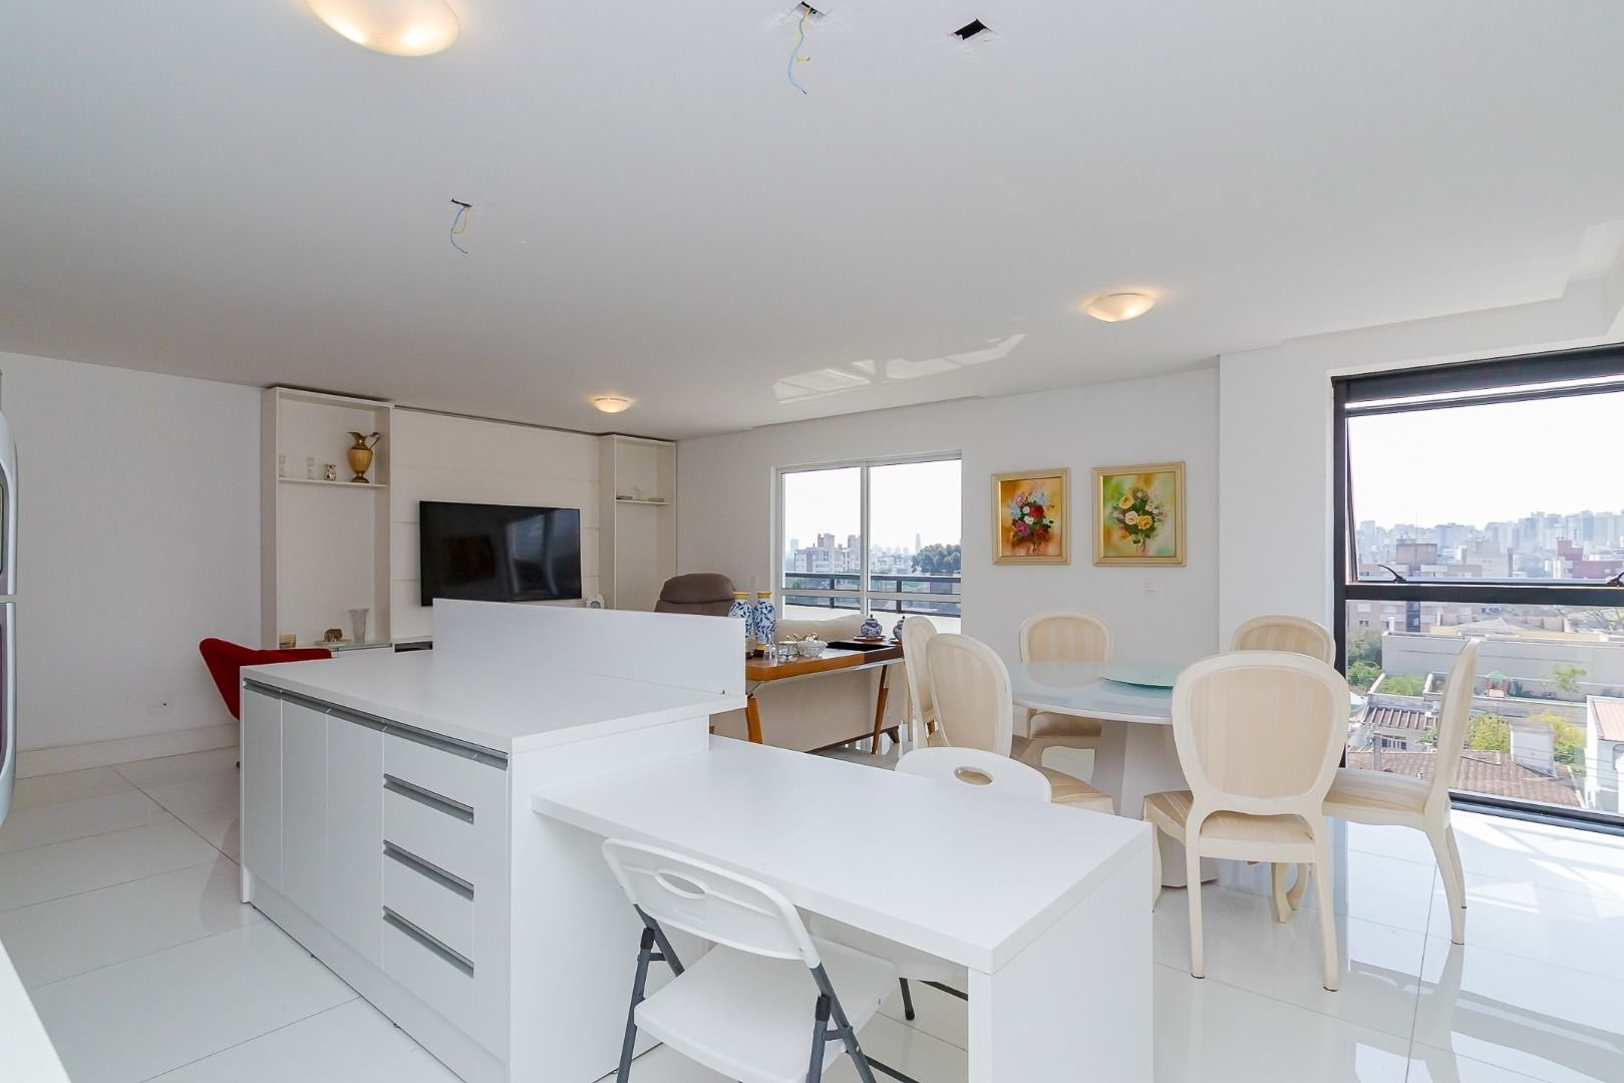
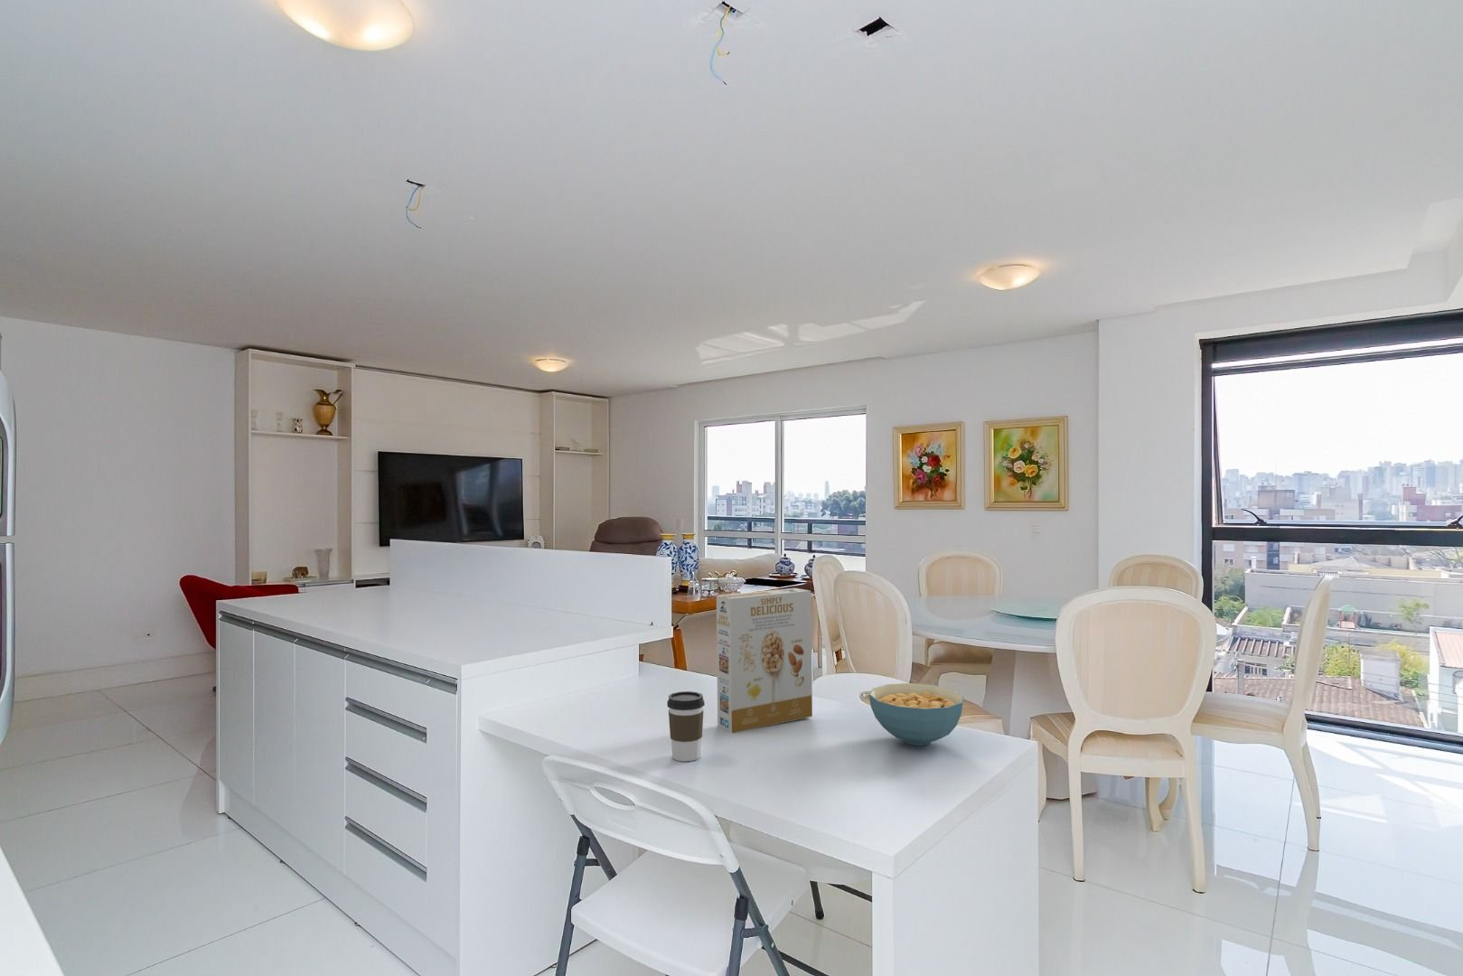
+ cereal box (765, 657)
+ coffee cup (686, 725)
+ cereal bowl (916, 718)
